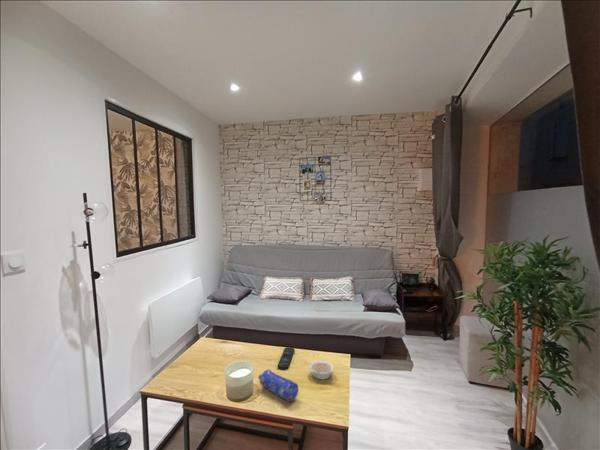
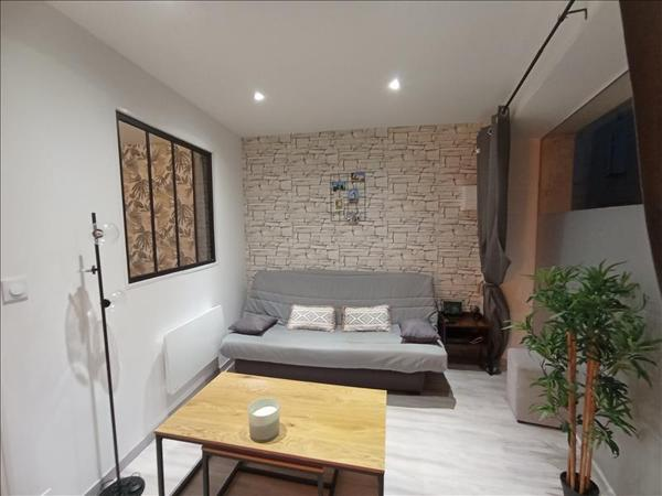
- legume (322, 370)
- remote control (286, 357)
- pencil case (278, 383)
